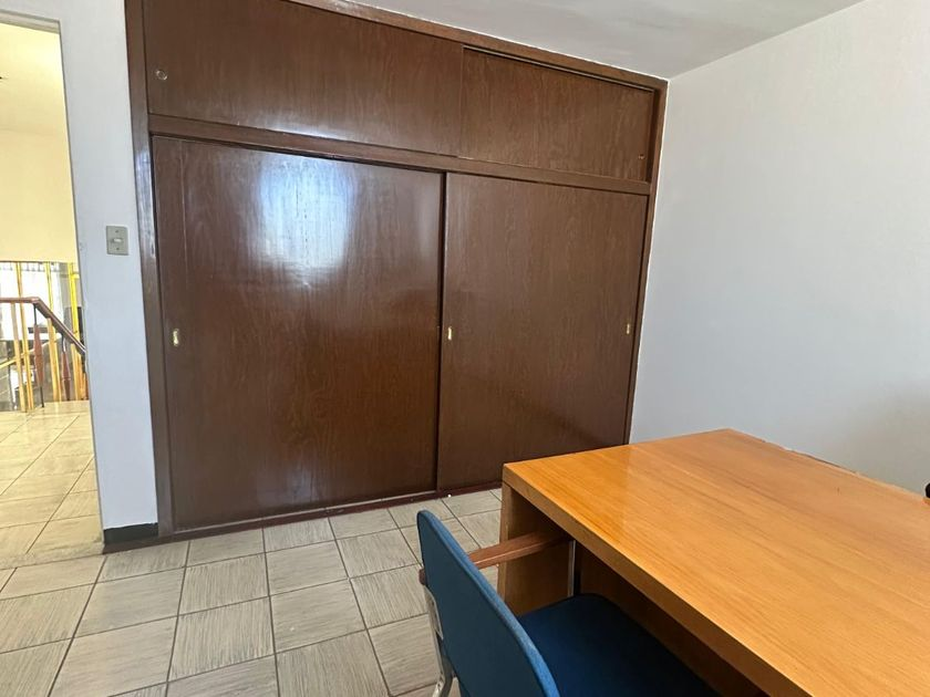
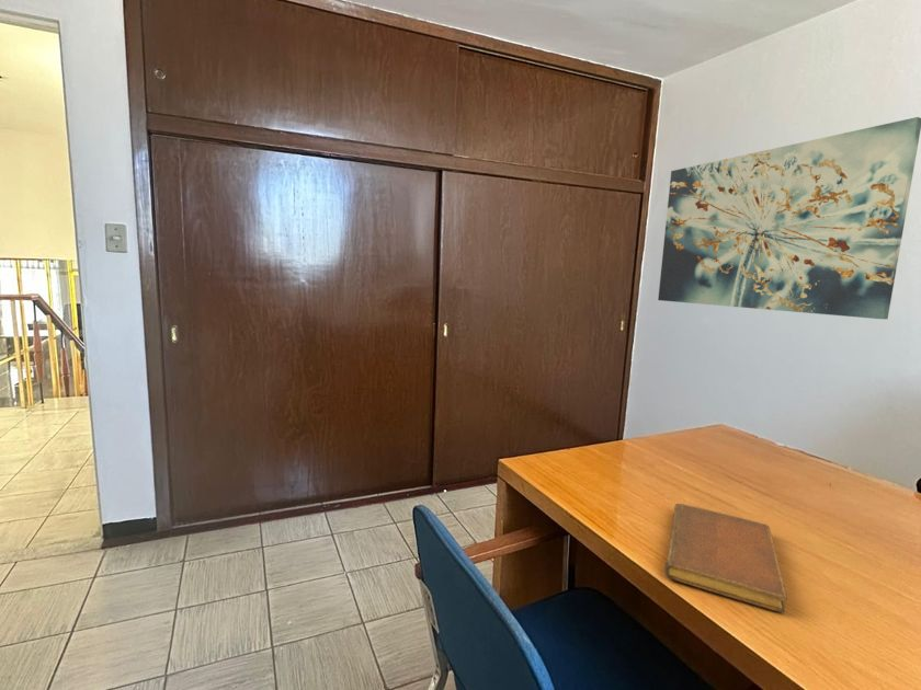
+ notebook (720, 548)
+ wall art (759, 230)
